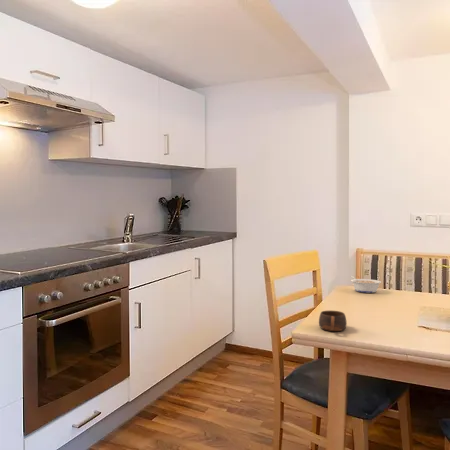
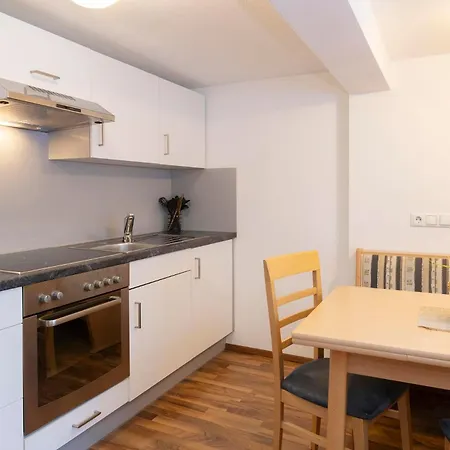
- cup (331, 321)
- legume (364, 284)
